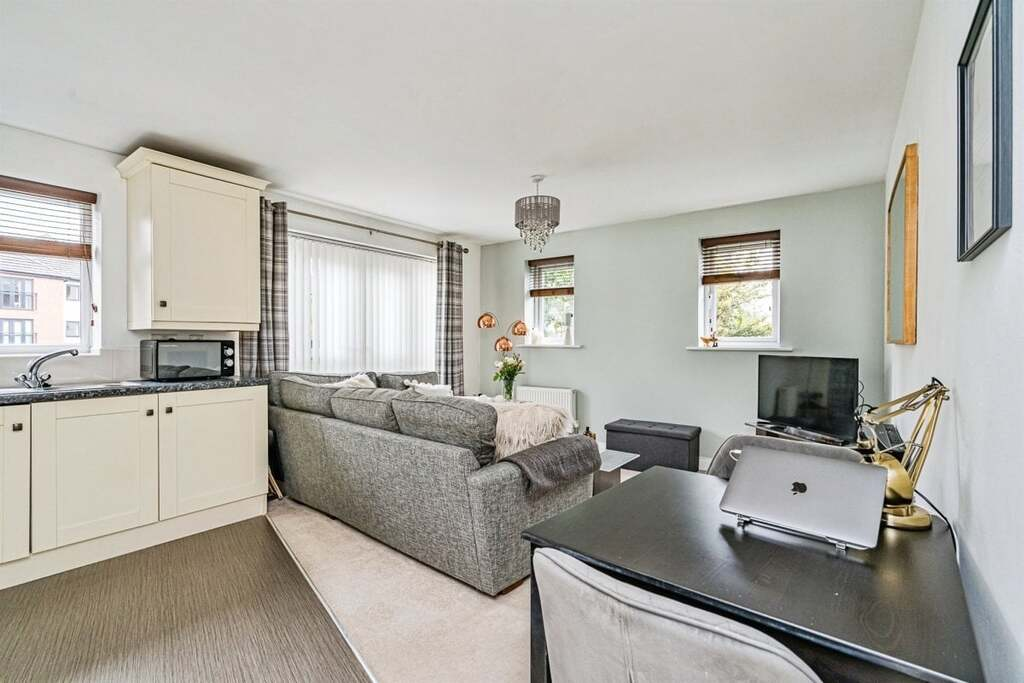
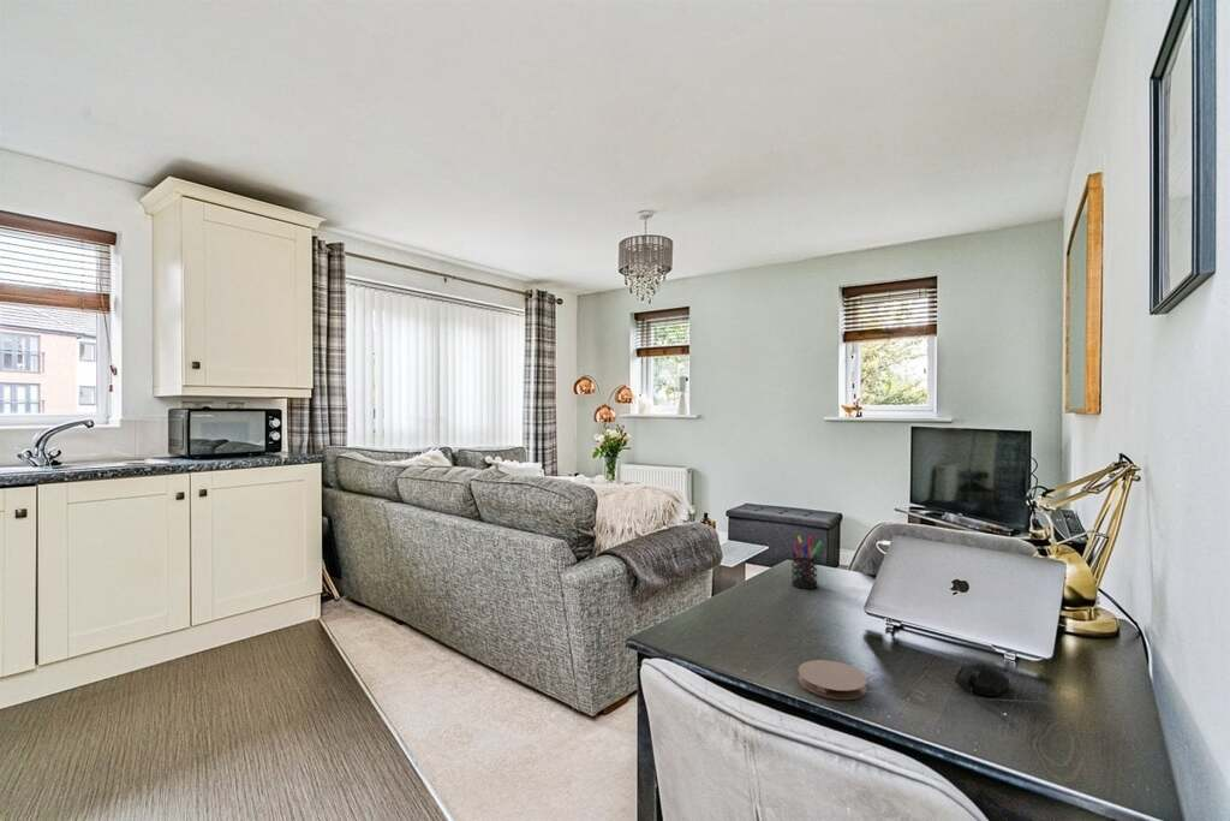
+ pen holder (807, 559)
+ coaster (831, 678)
+ computer mouse (985, 682)
